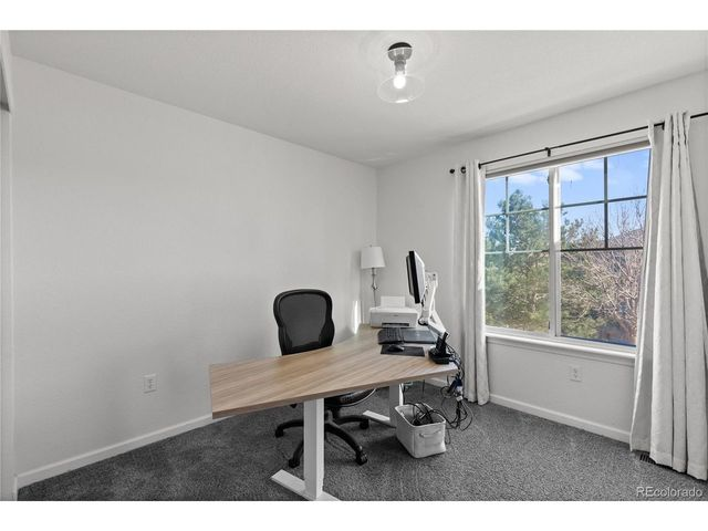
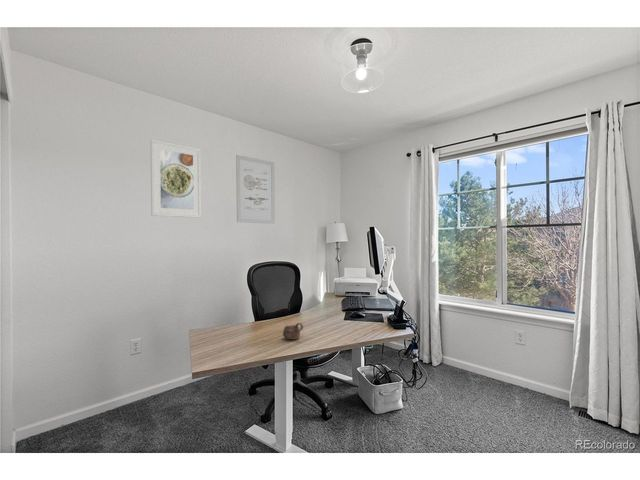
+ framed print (177, 180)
+ wall art (256, 190)
+ cup (292, 330)
